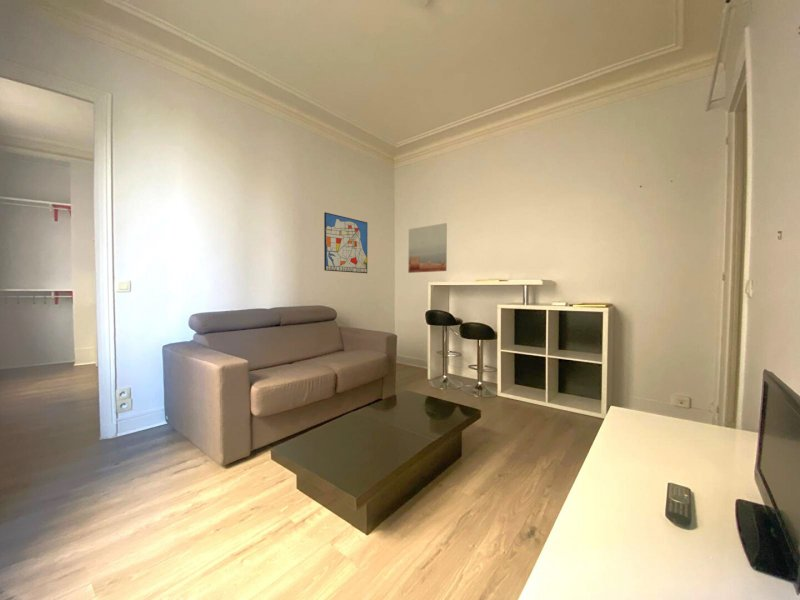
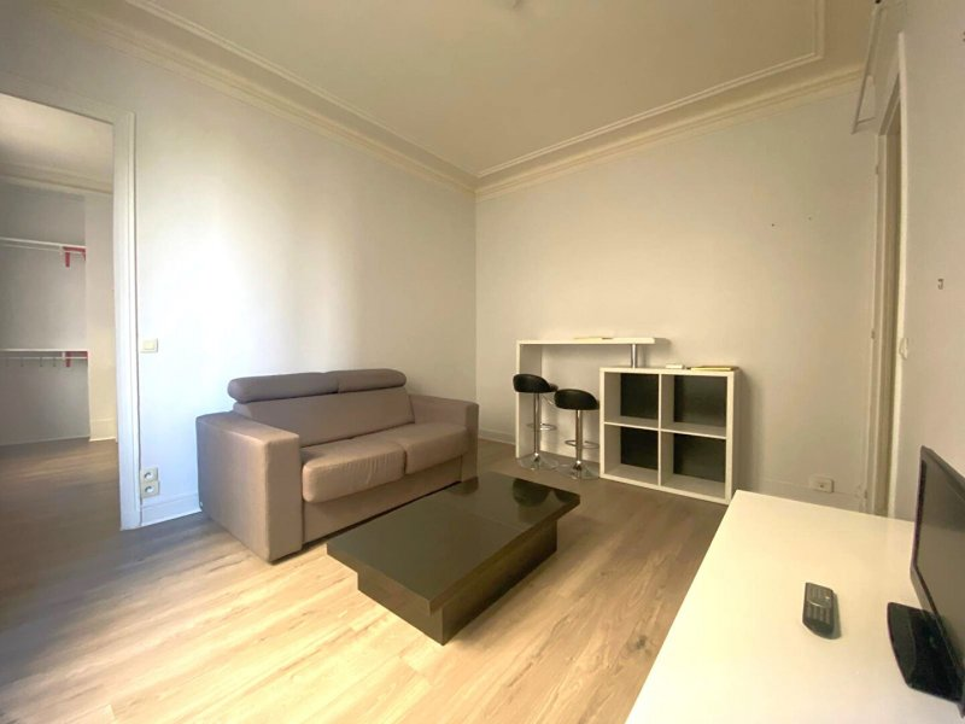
- wall art (426, 249)
- wall art (347, 244)
